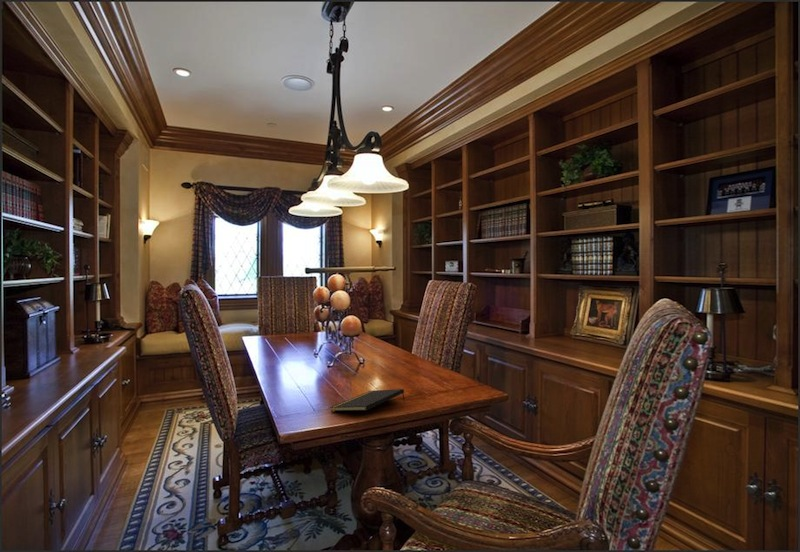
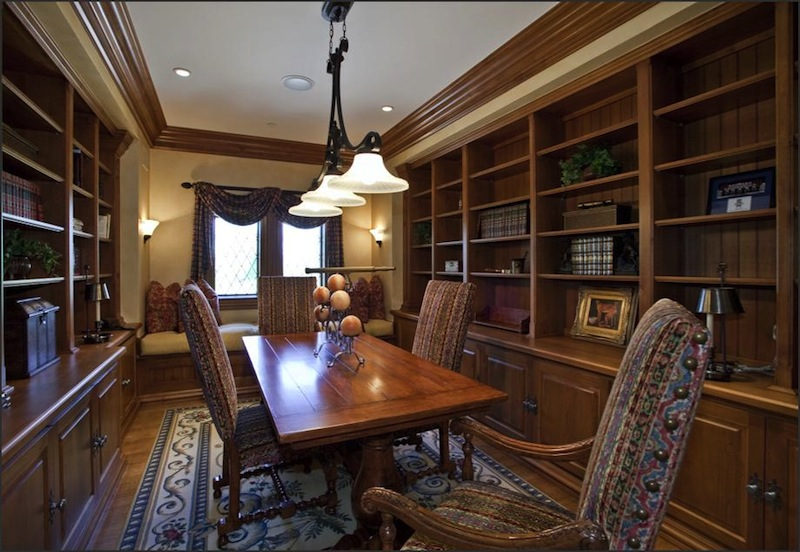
- notepad (368, 399)
